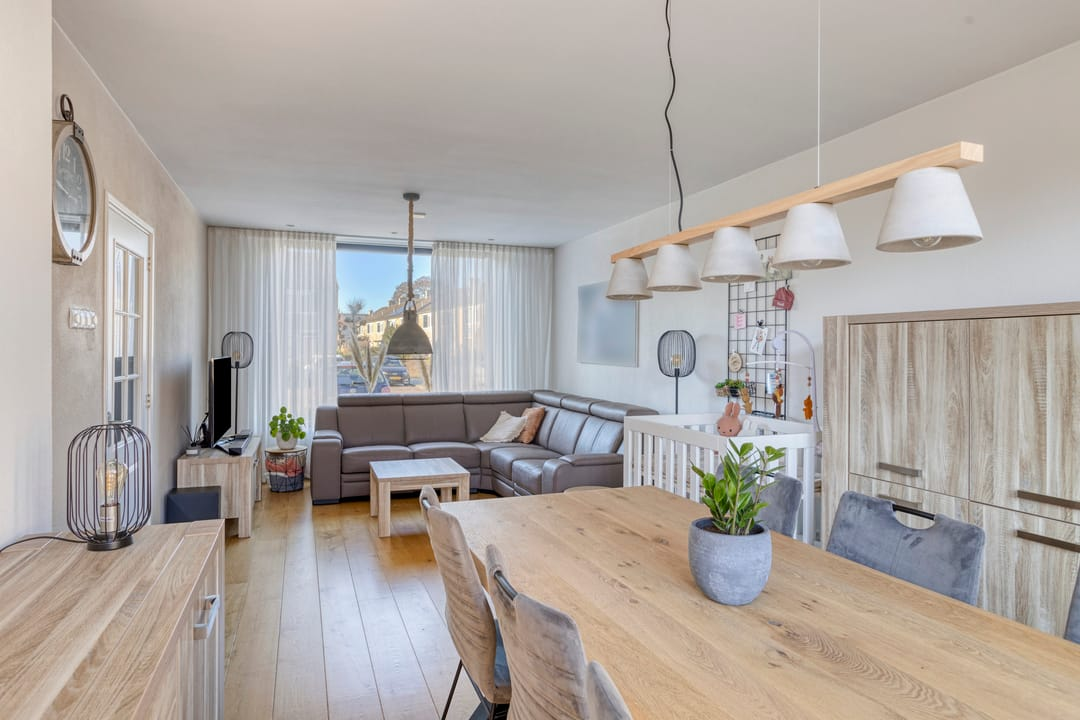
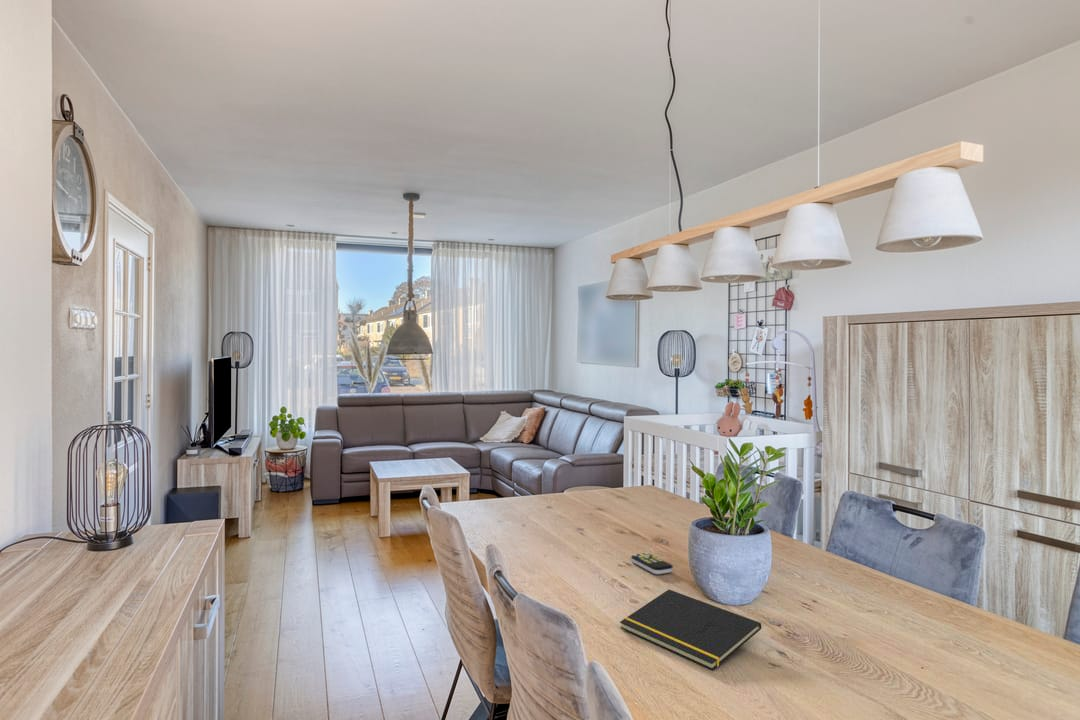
+ remote control (651, 563)
+ notepad (688, 625)
